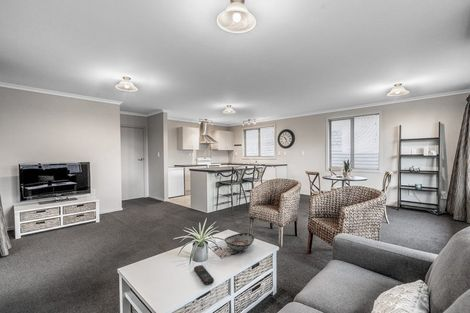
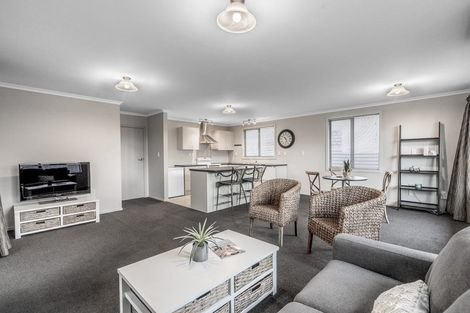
- remote control (203, 273)
- decorative bowl (239, 243)
